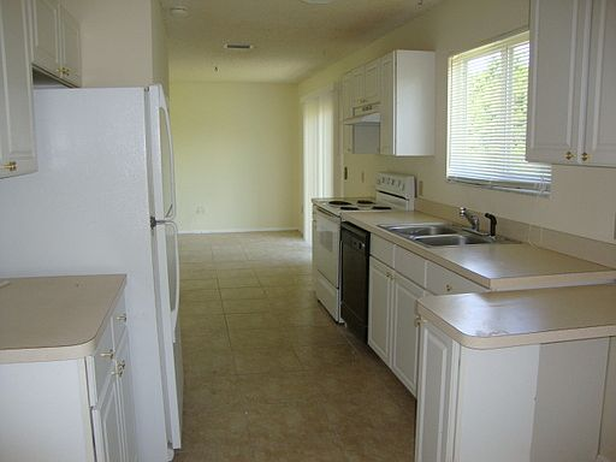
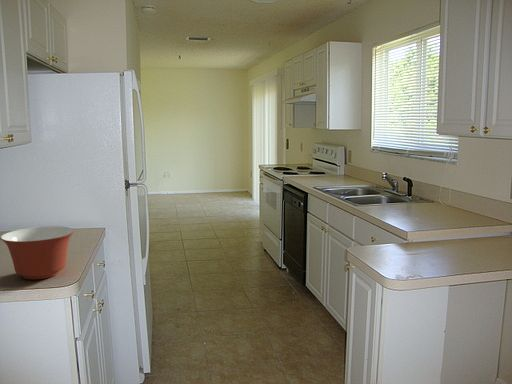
+ mixing bowl (39, 253)
